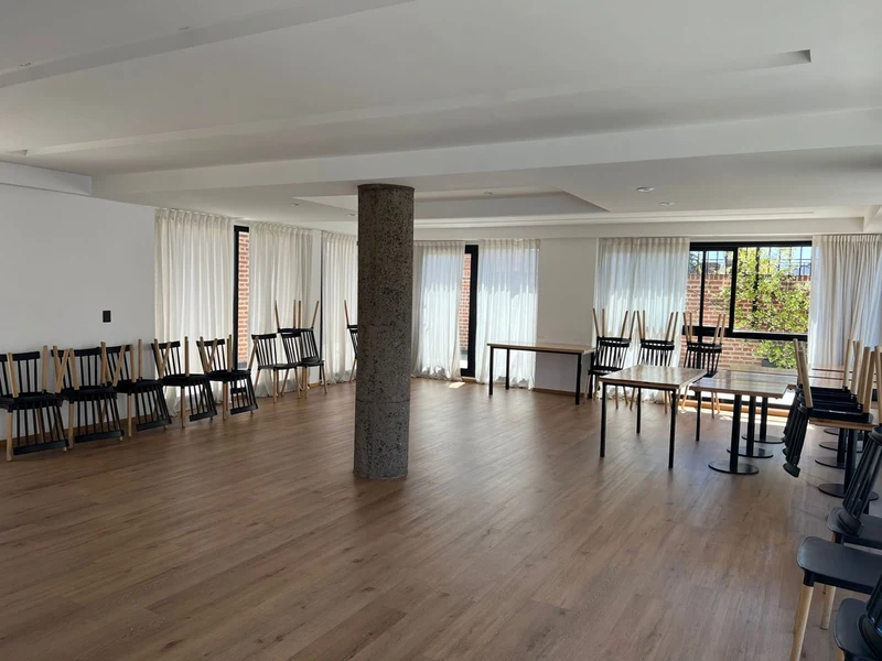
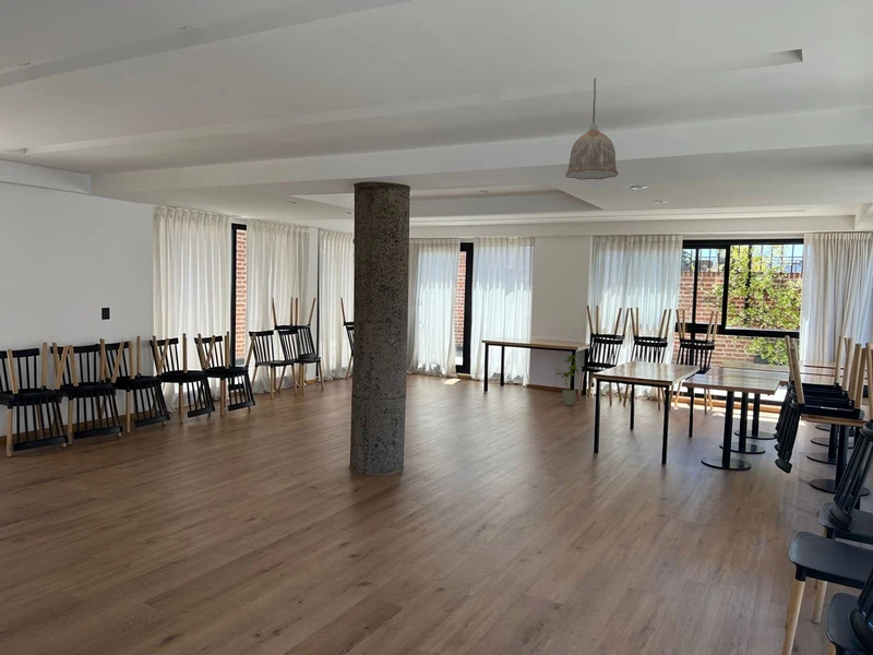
+ house plant (567, 378)
+ pendant lamp (593, 127)
